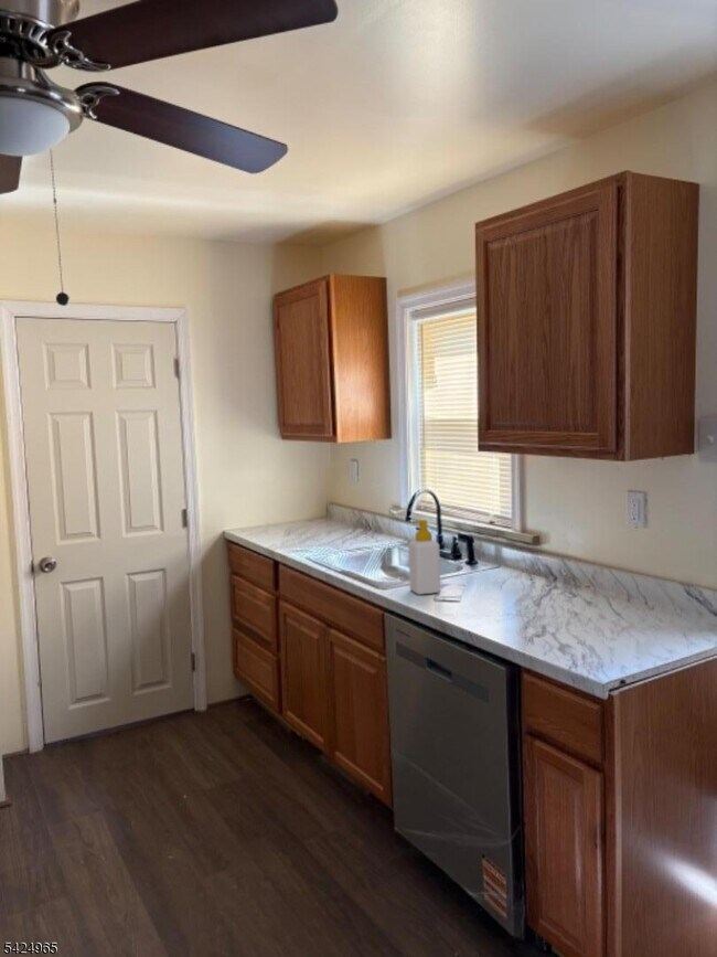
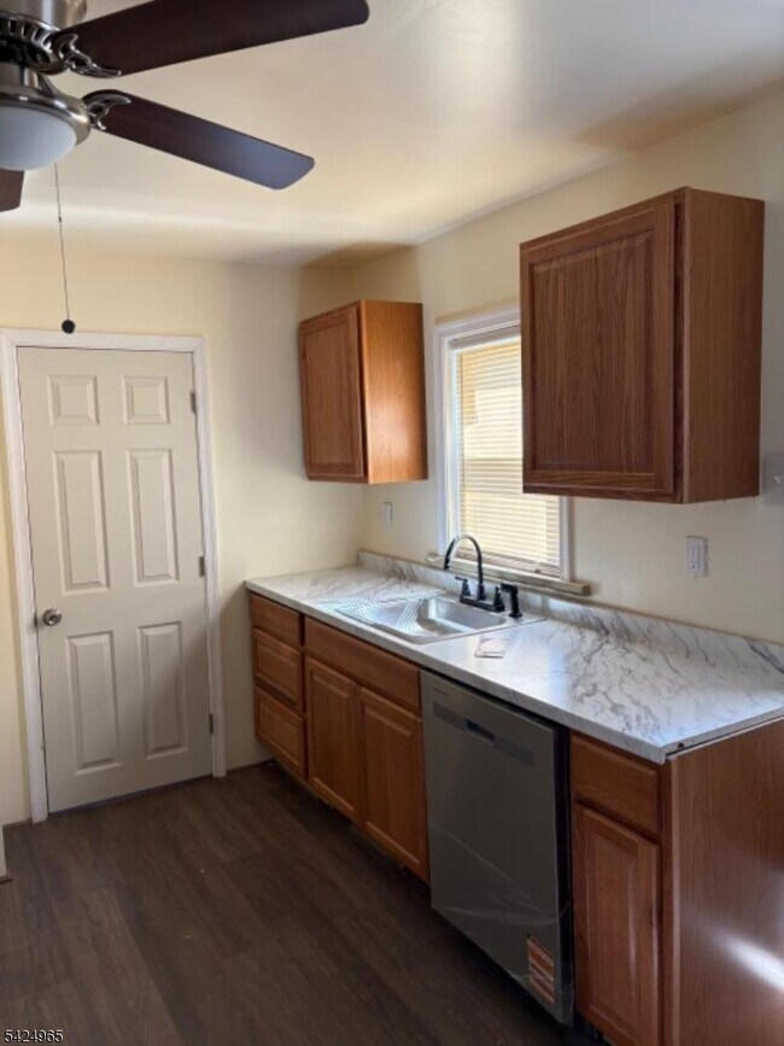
- soap bottle (424, 555)
